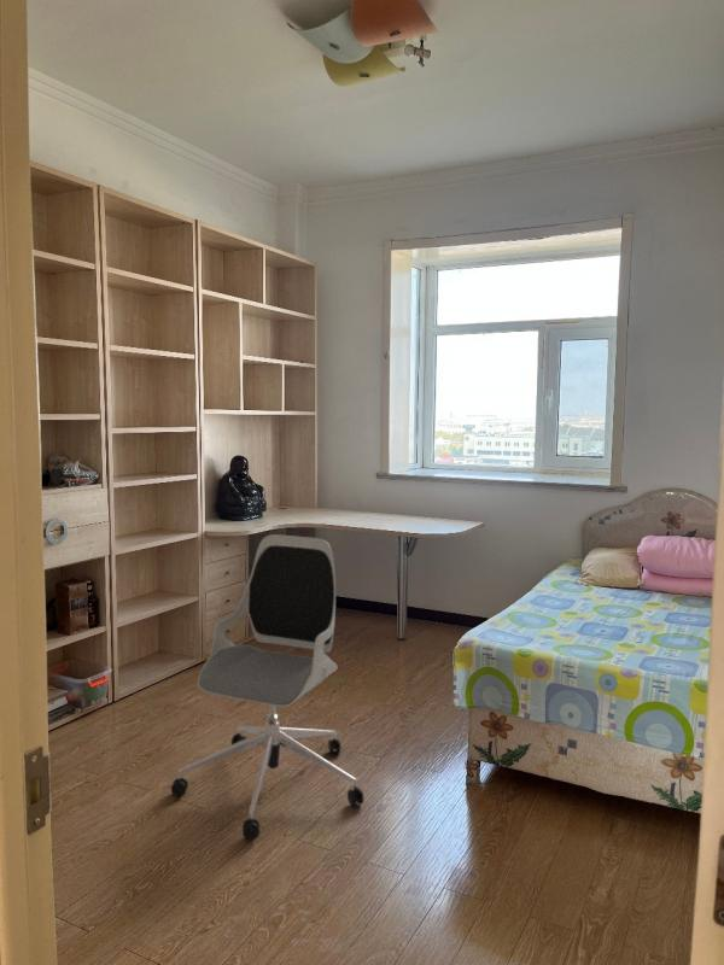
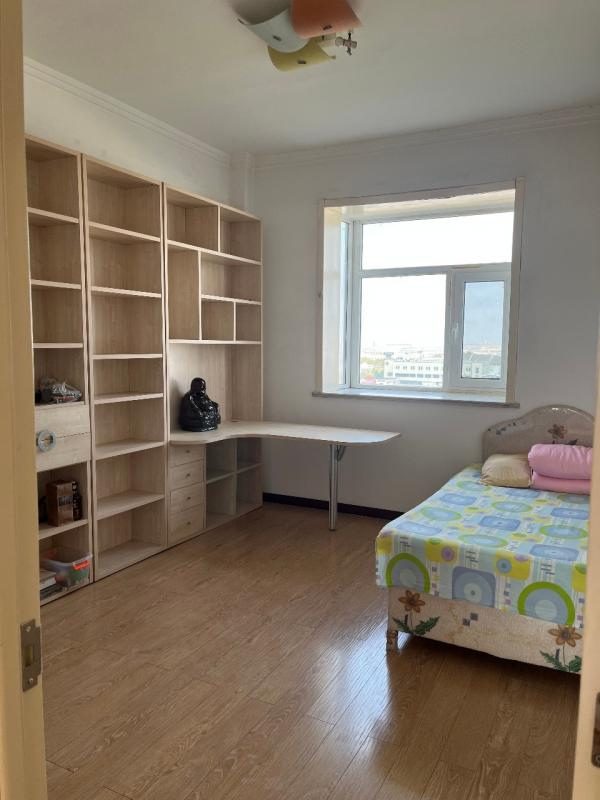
- office chair (265, 665)
